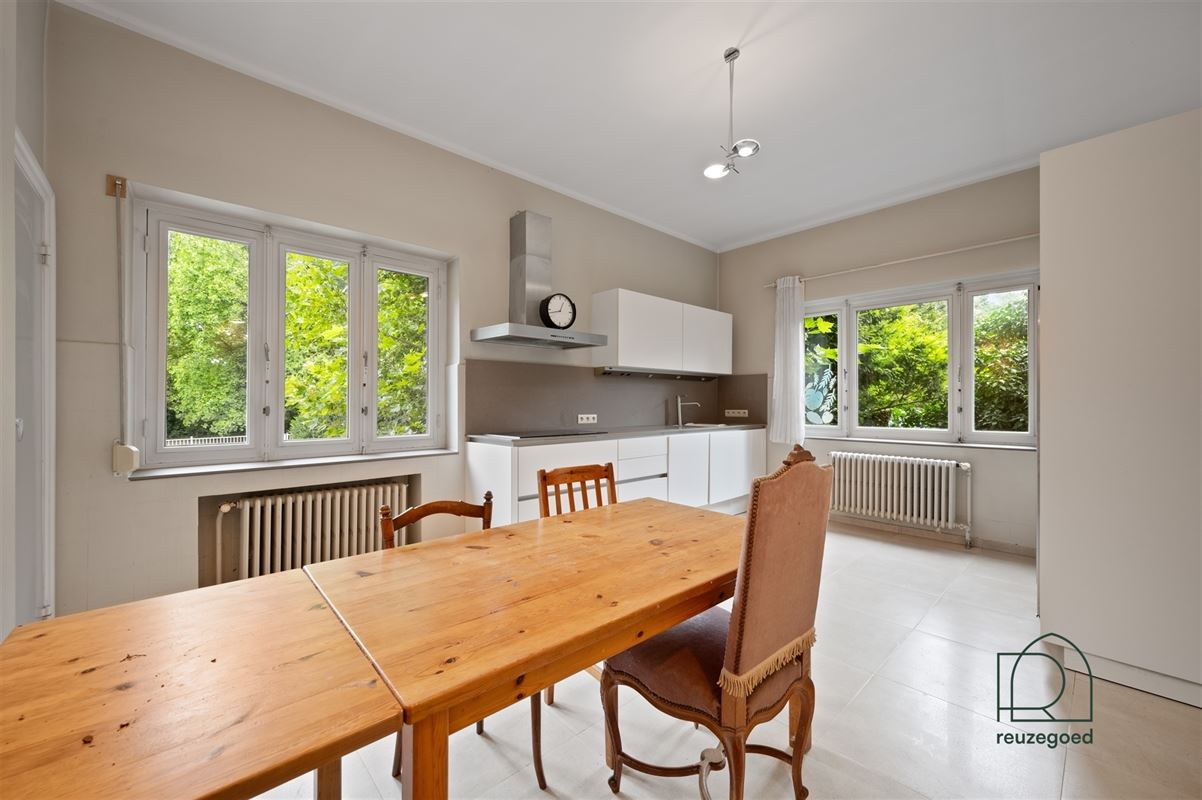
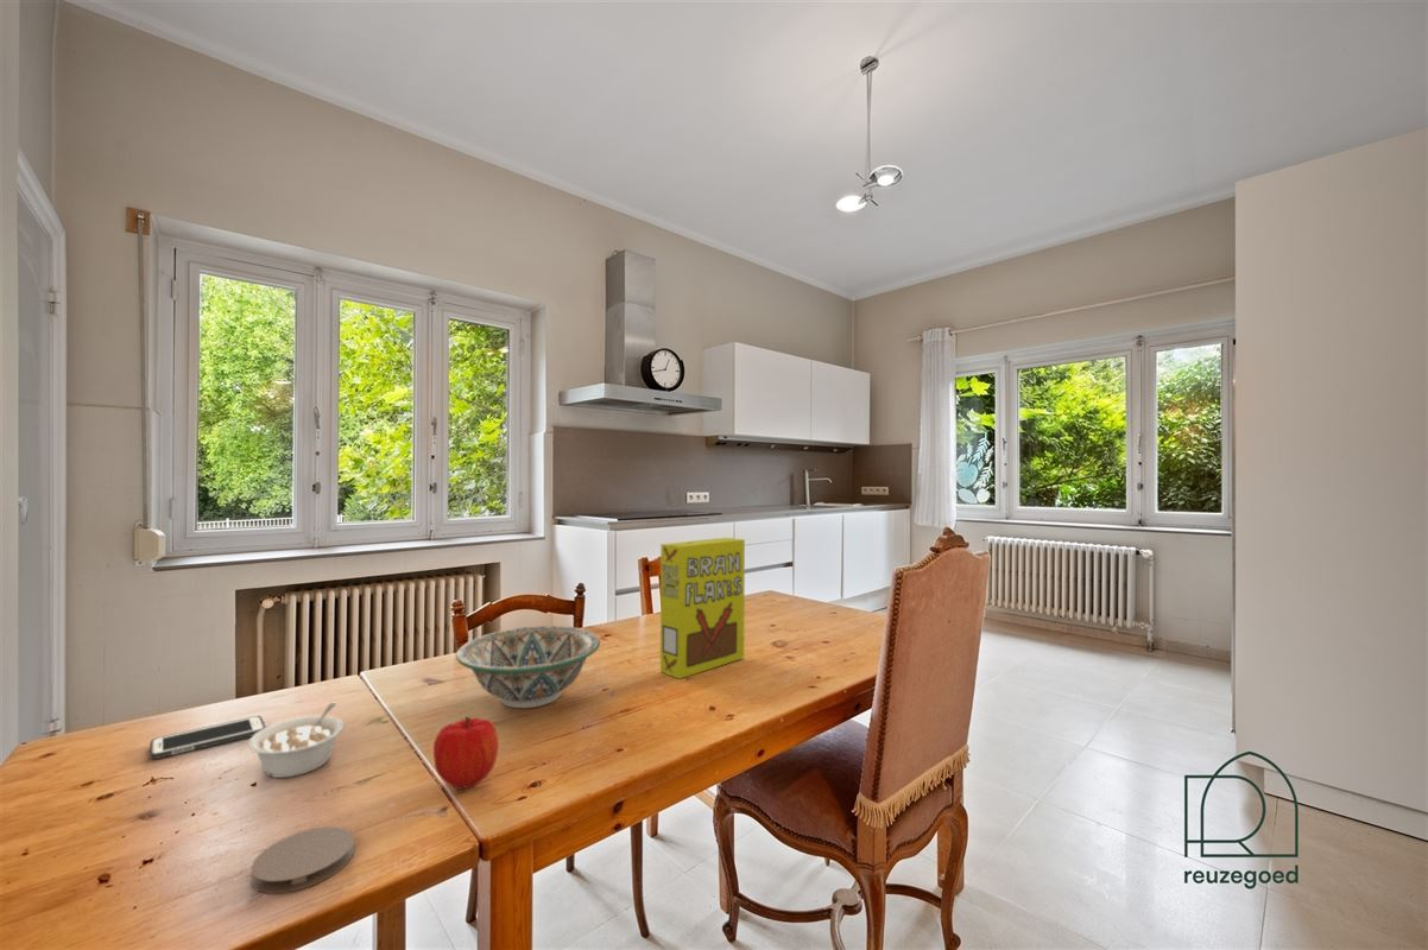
+ cereal box (703, 602)
+ fruit (466, 749)
+ decorative bowl (530, 670)
+ coaster (304, 857)
+ legume (297, 743)
+ cell phone (209, 735)
